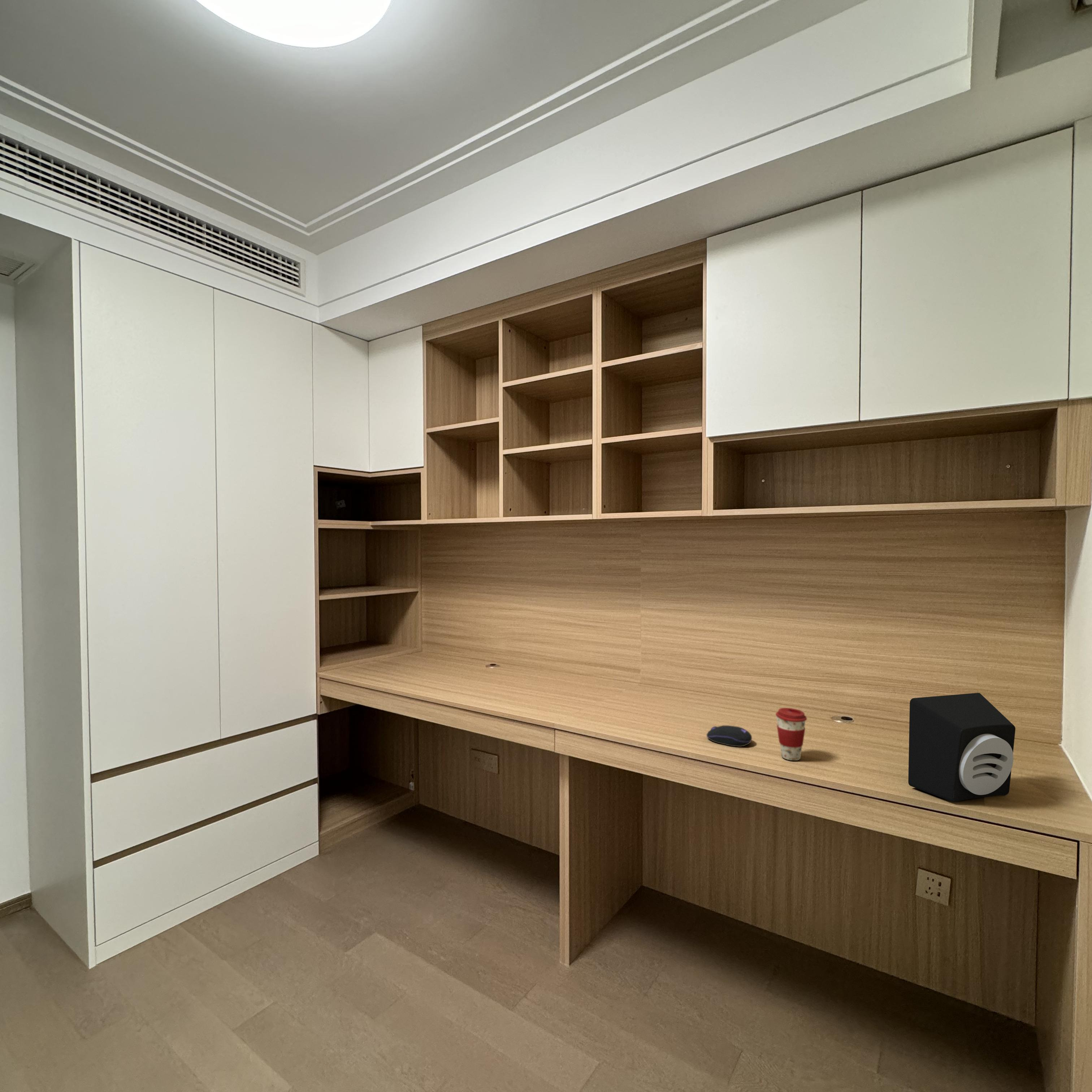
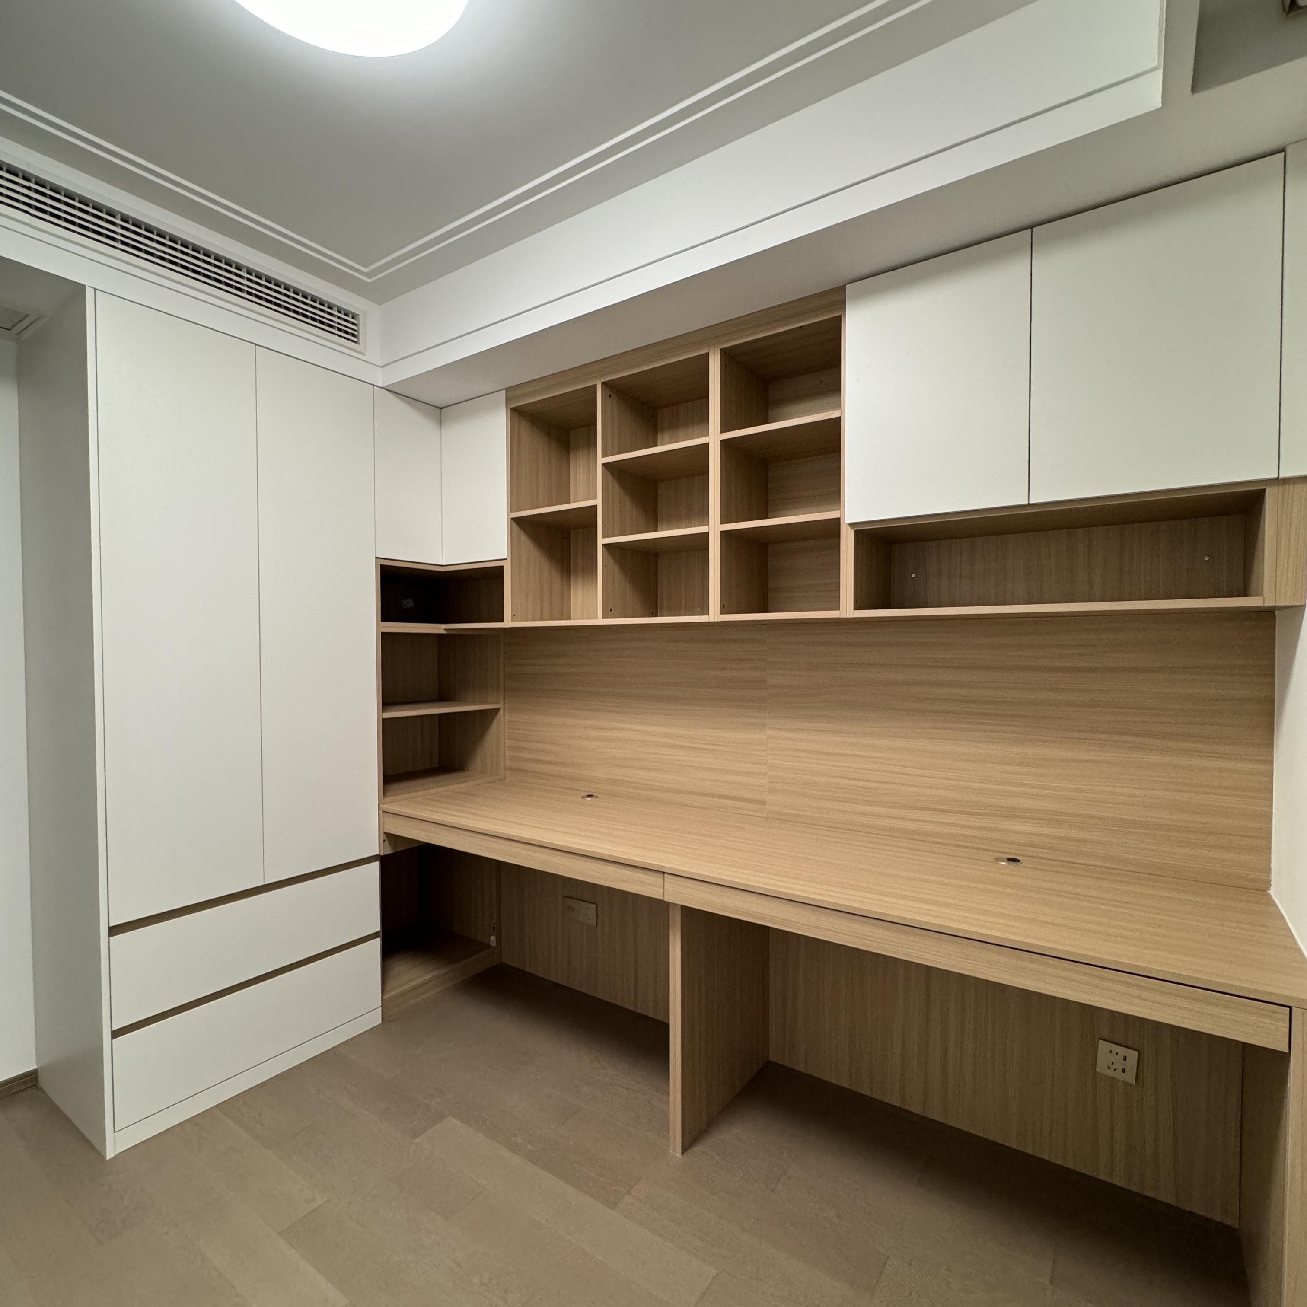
- computer mouse (729, 733)
- coffee cup (791, 734)
- speaker (968, 748)
